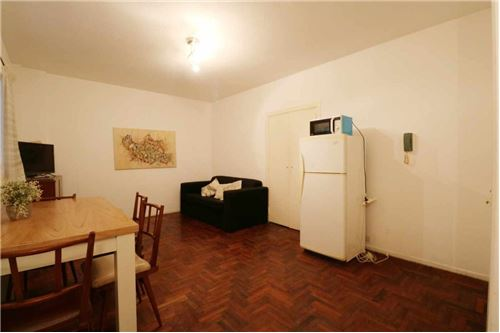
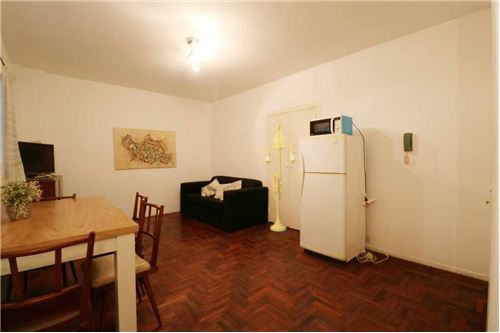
+ floor lamp (277, 177)
